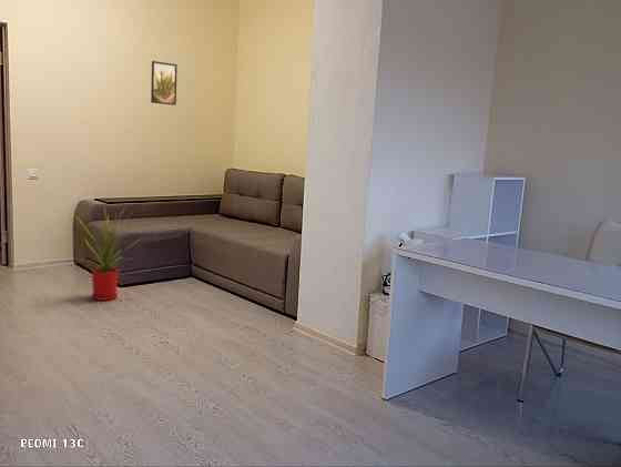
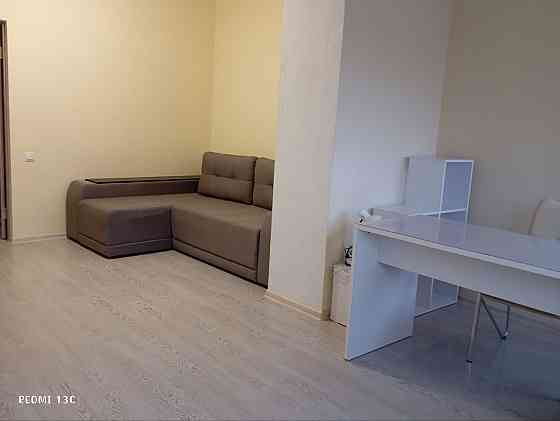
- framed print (164, 83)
- house plant (103, 253)
